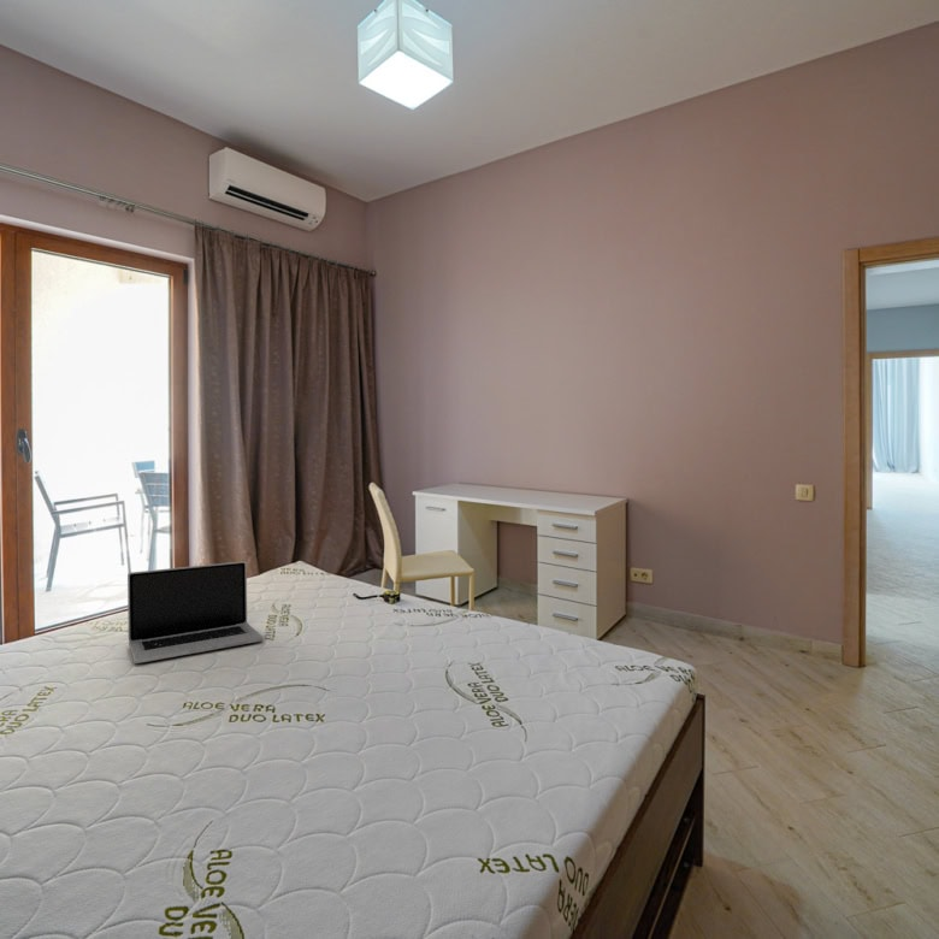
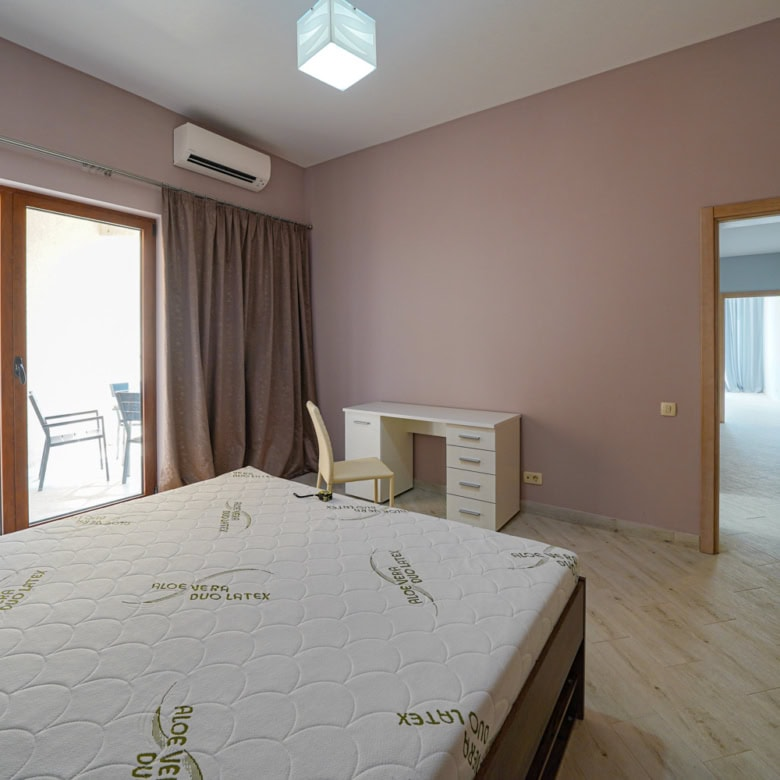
- laptop (196, 607)
